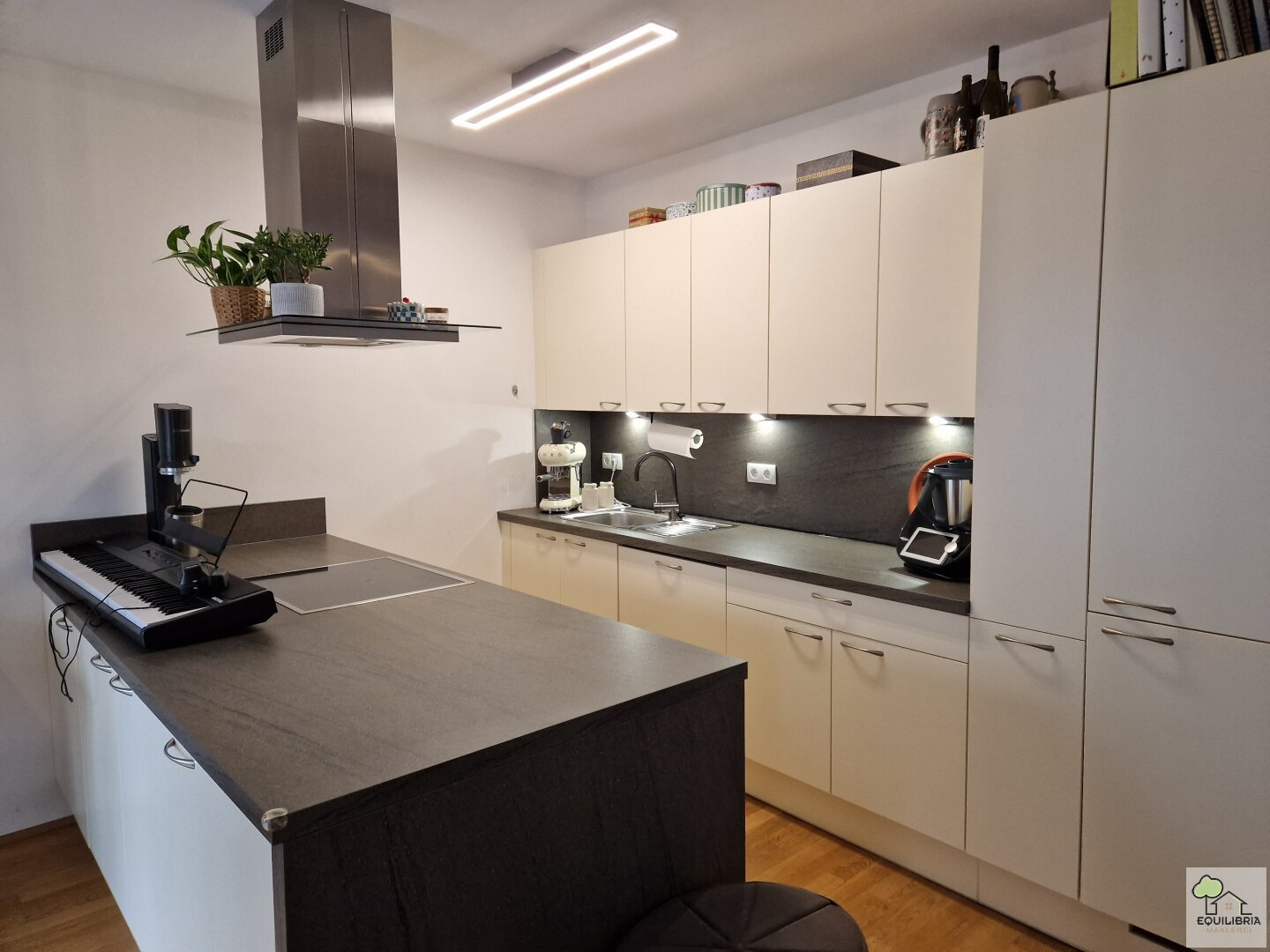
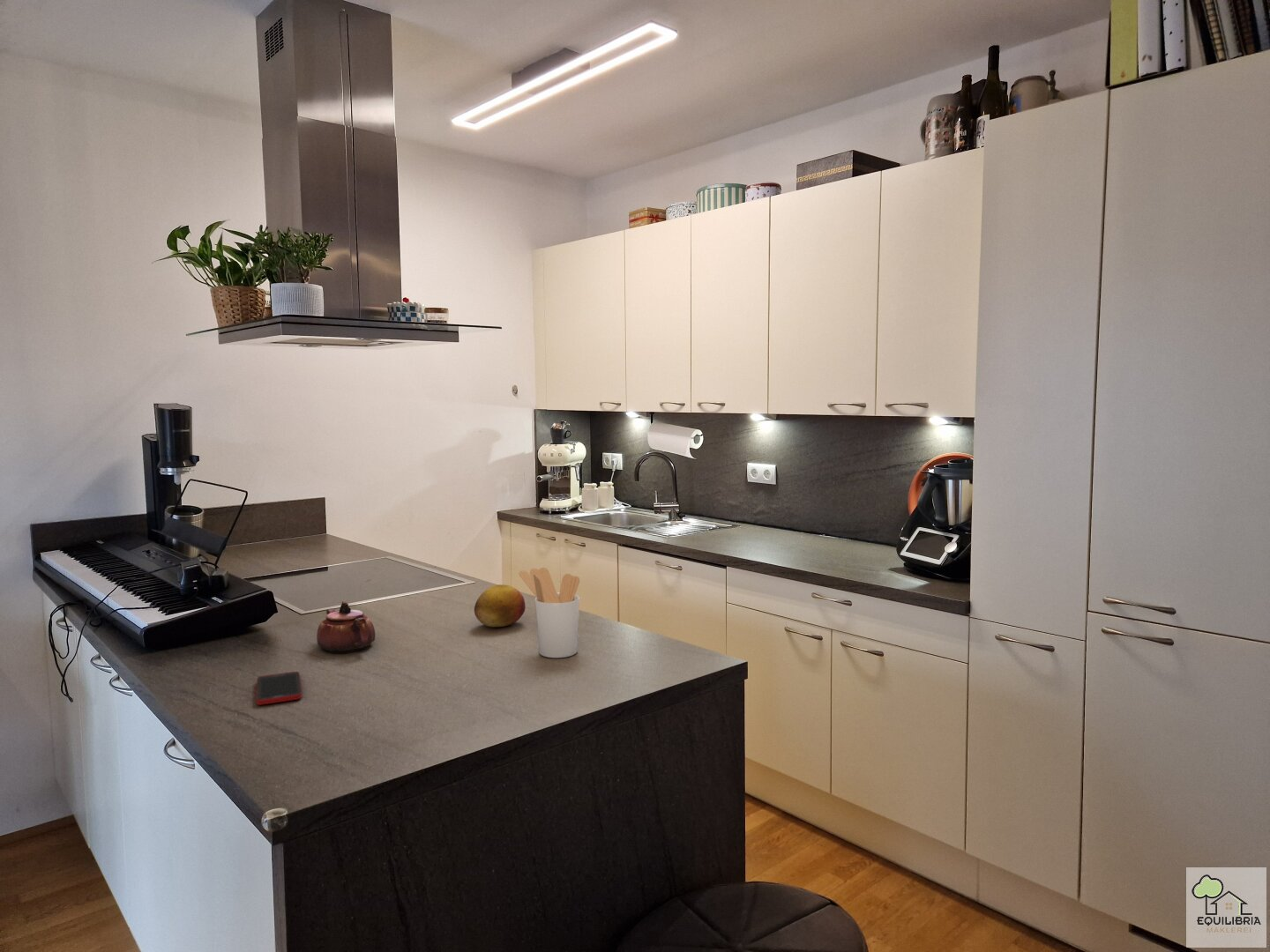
+ fruit (498, 605)
+ cell phone (279, 688)
+ teapot (346, 625)
+ utensil holder (549, 609)
